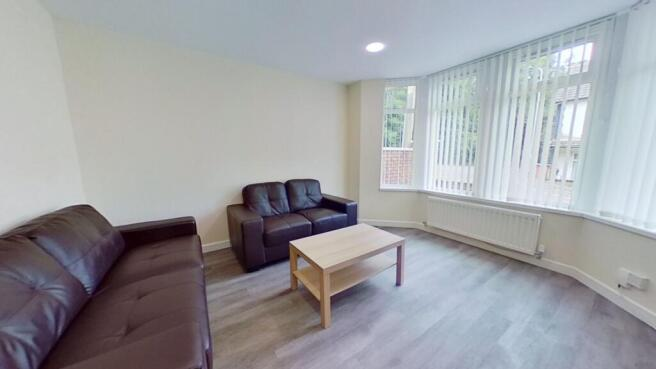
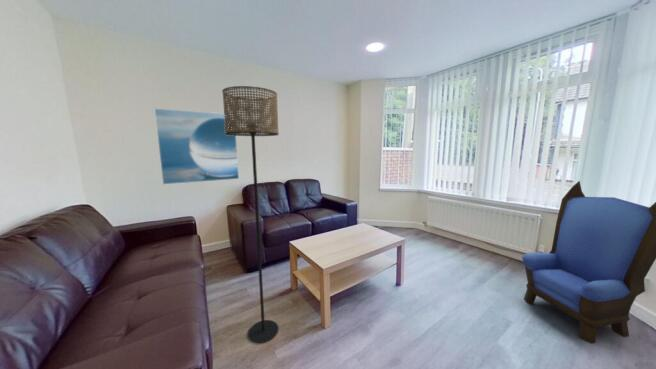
+ floor lamp (257, 221)
+ armchair (583, 253)
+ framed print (200, 147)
